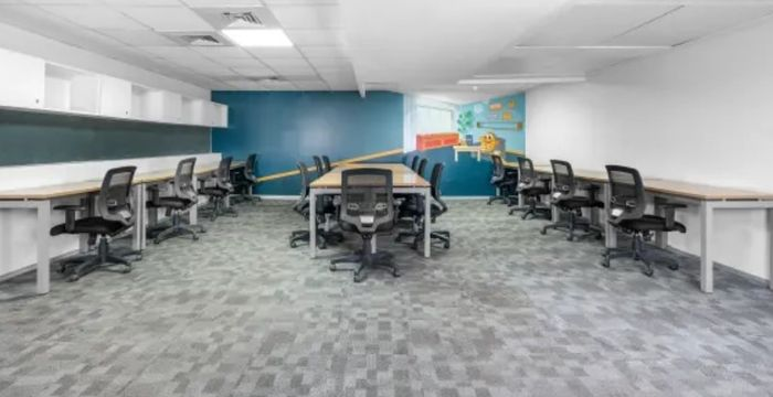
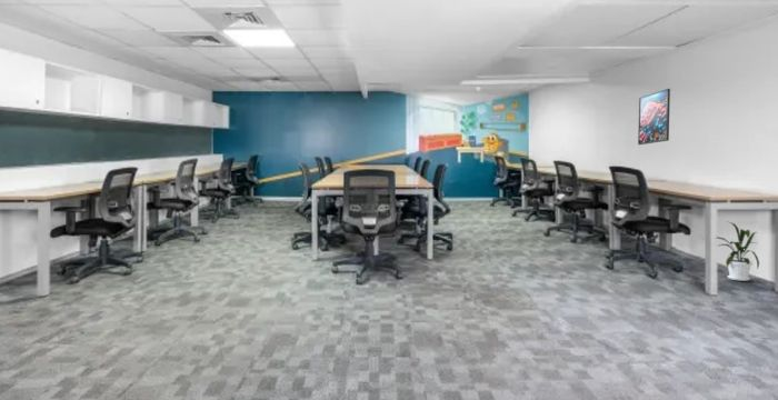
+ house plant (737, 251)
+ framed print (652, 118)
